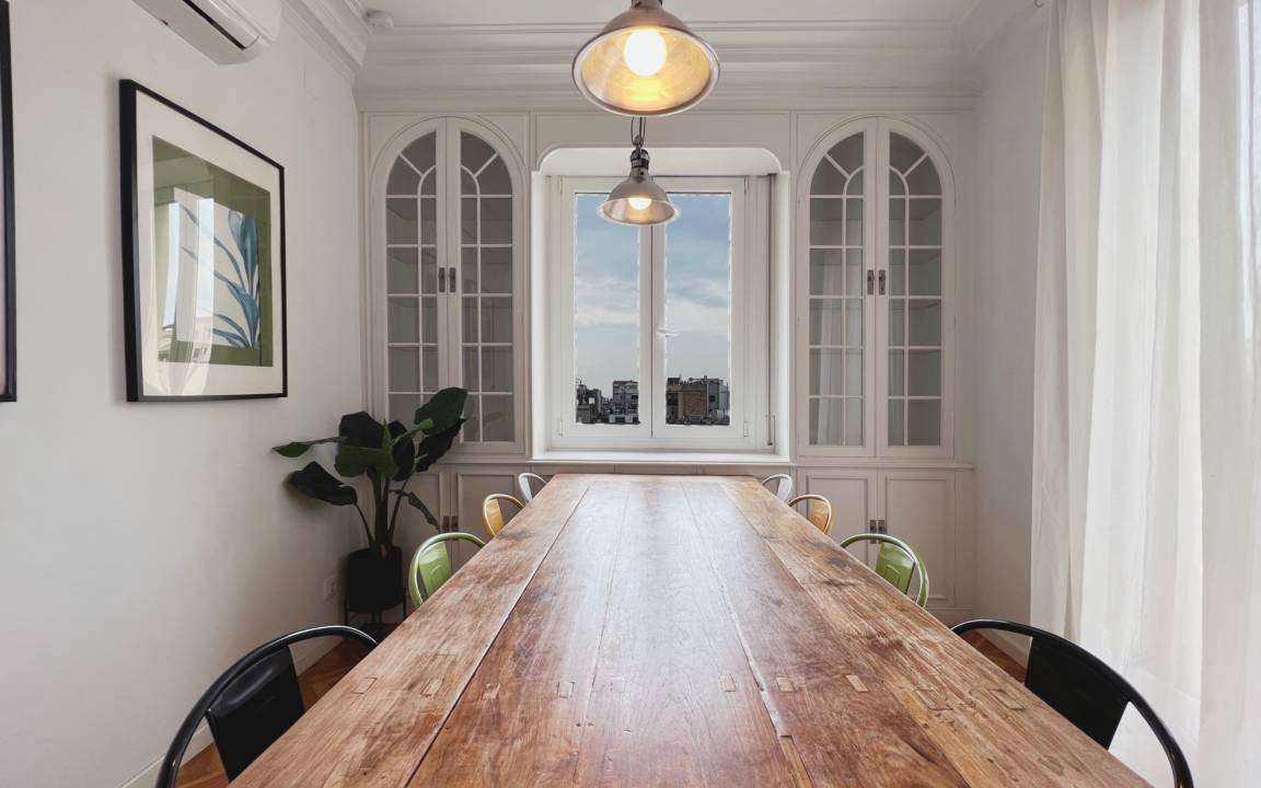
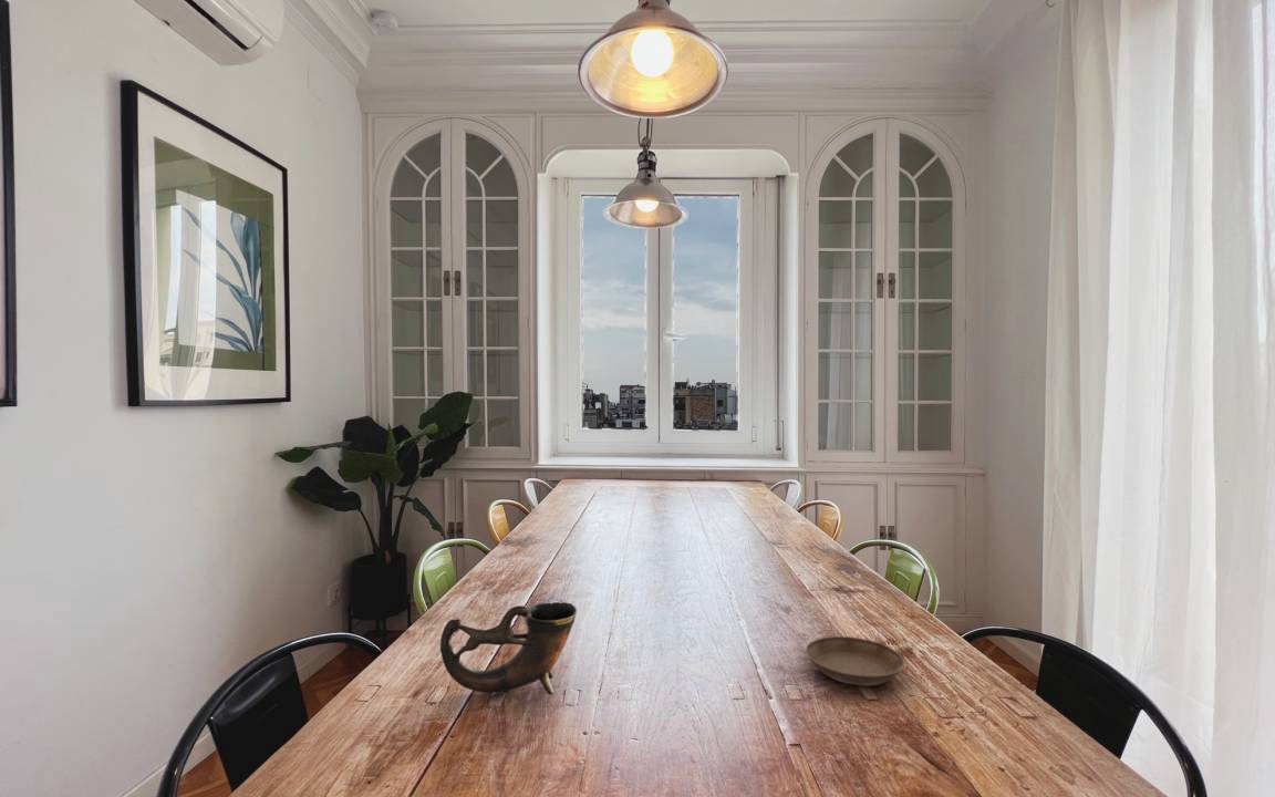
+ cup (509, 643)
+ saucer (853, 662)
